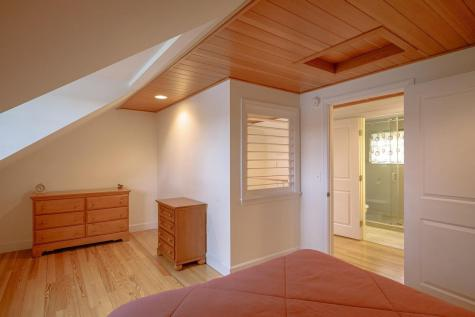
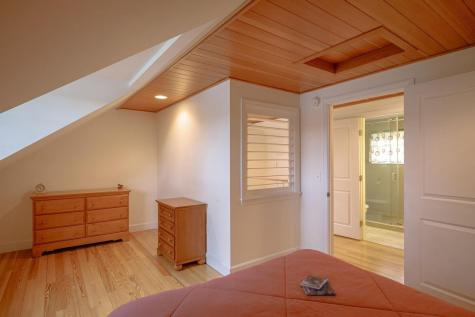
+ booklet (315, 283)
